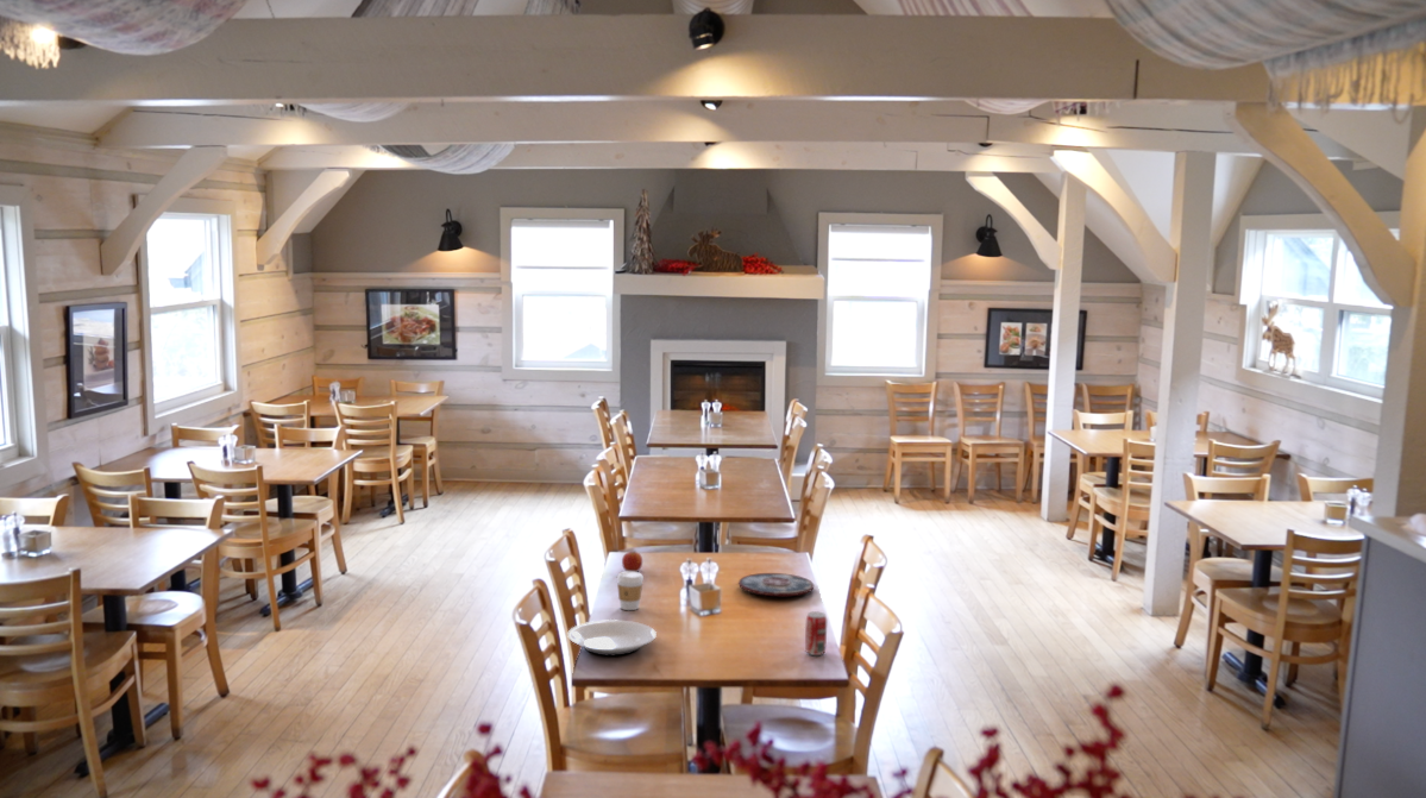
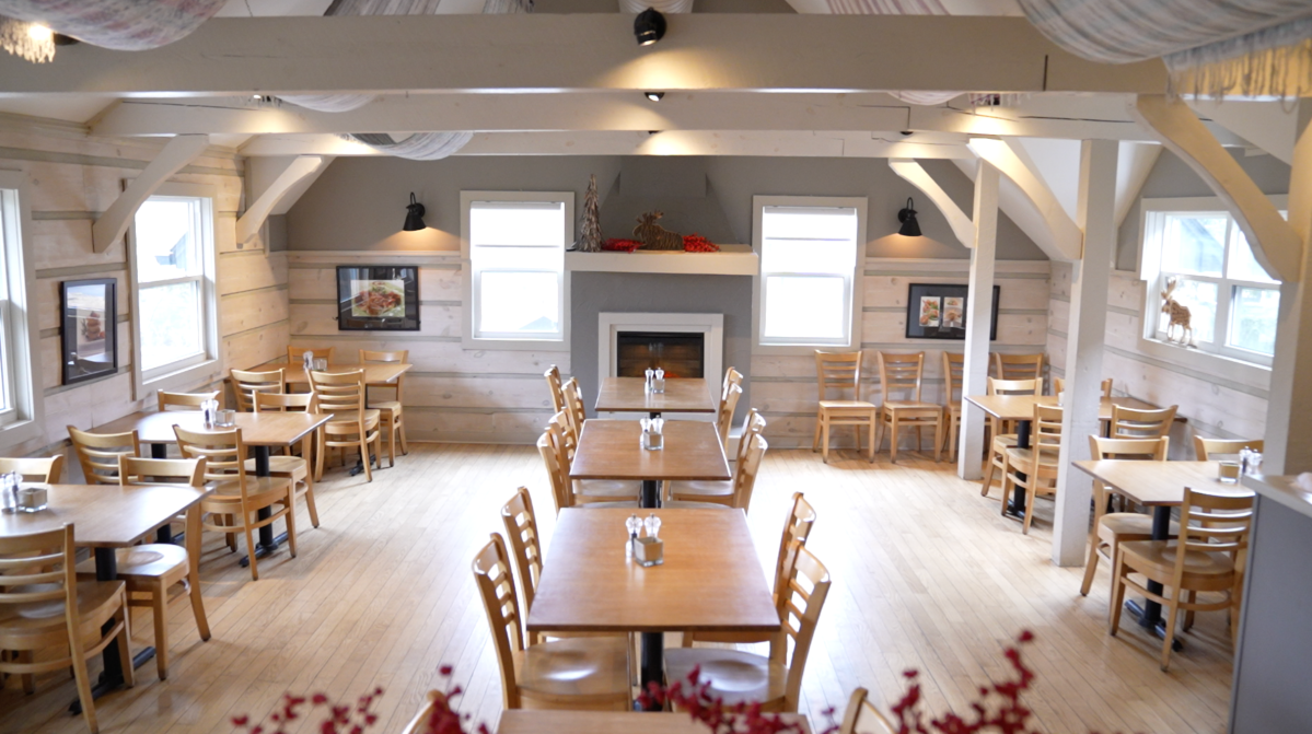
- coffee cup (629, 590)
- beverage can (816, 633)
- fruit (632, 560)
- plate (775, 584)
- plate (611, 640)
